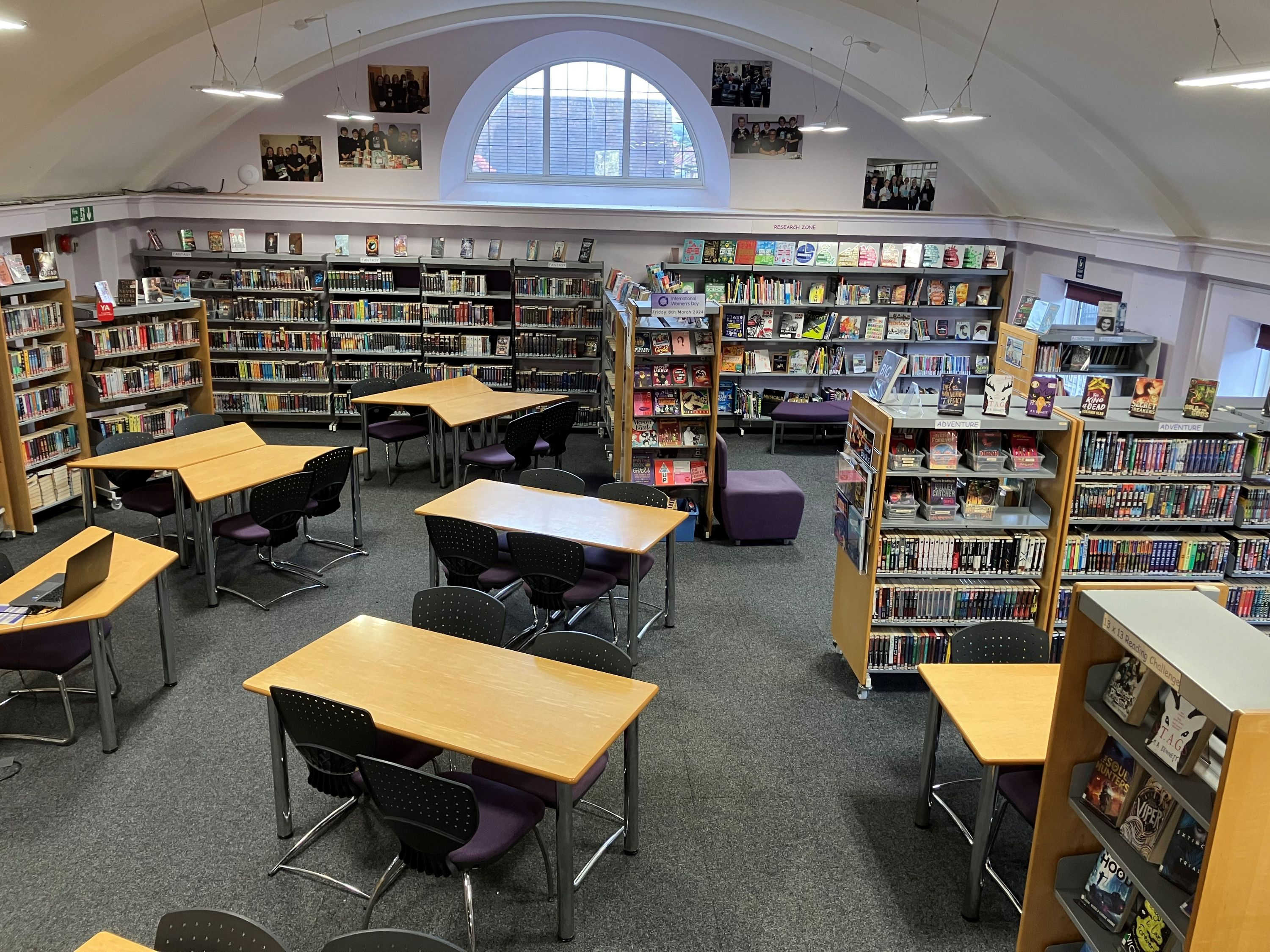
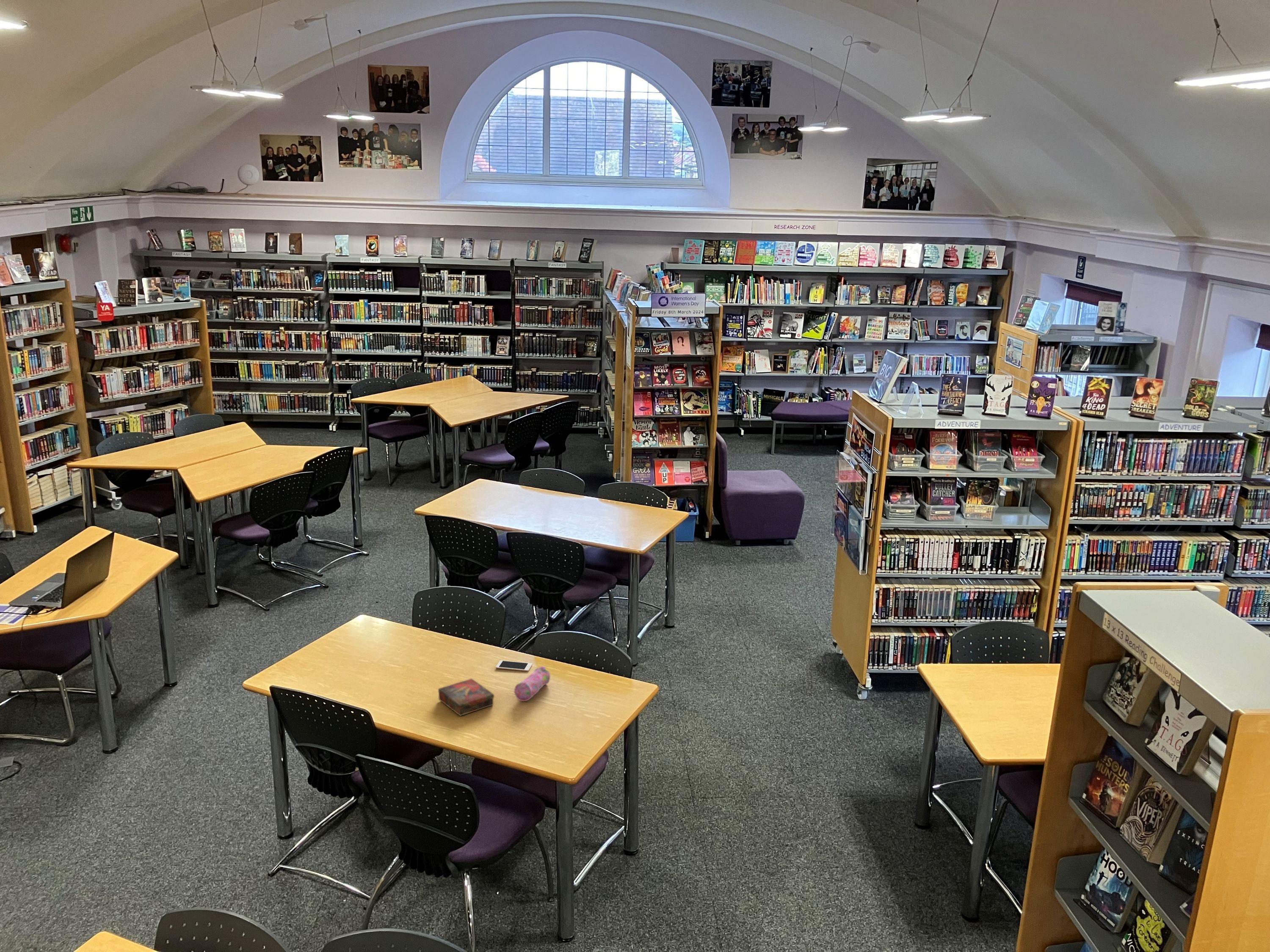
+ pencil case (533, 683)
+ cell phone (514, 666)
+ book (466, 696)
